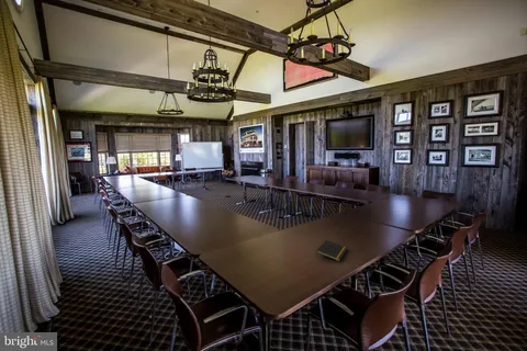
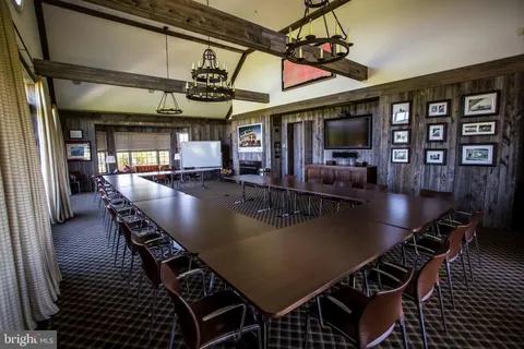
- notepad (332, 249)
